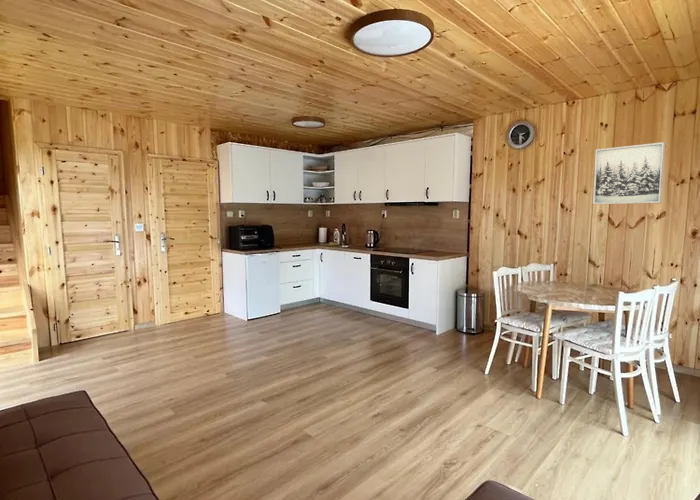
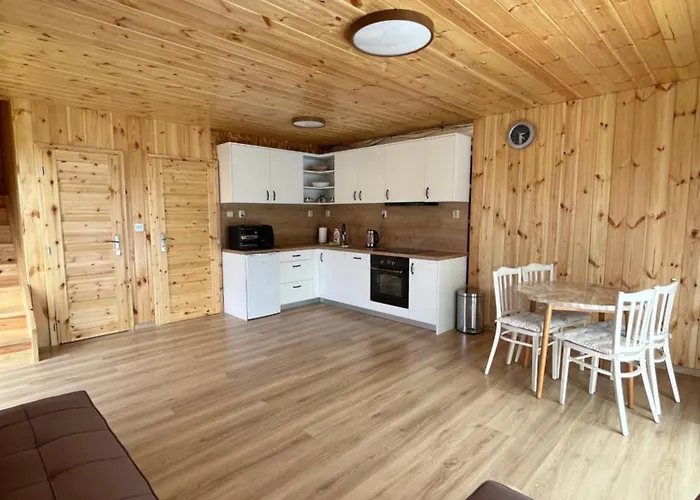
- wall art (627, 175)
